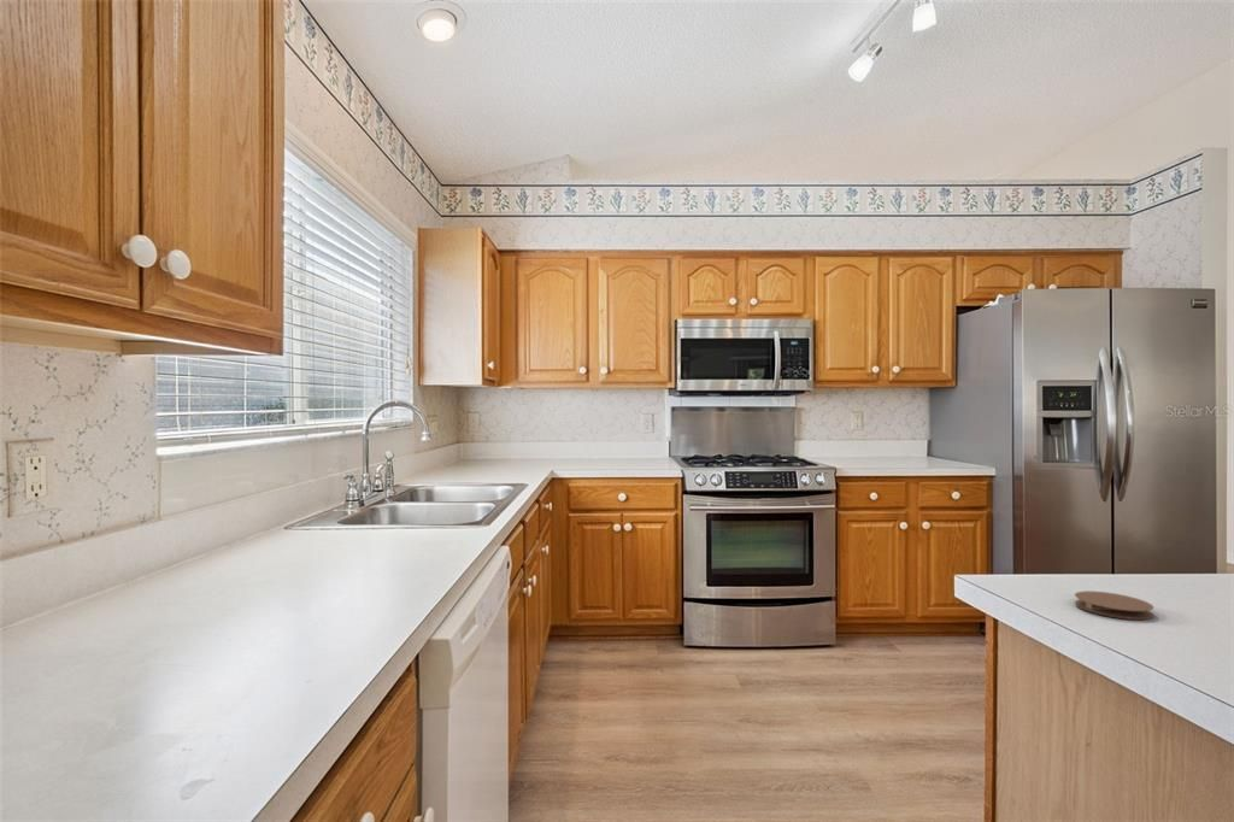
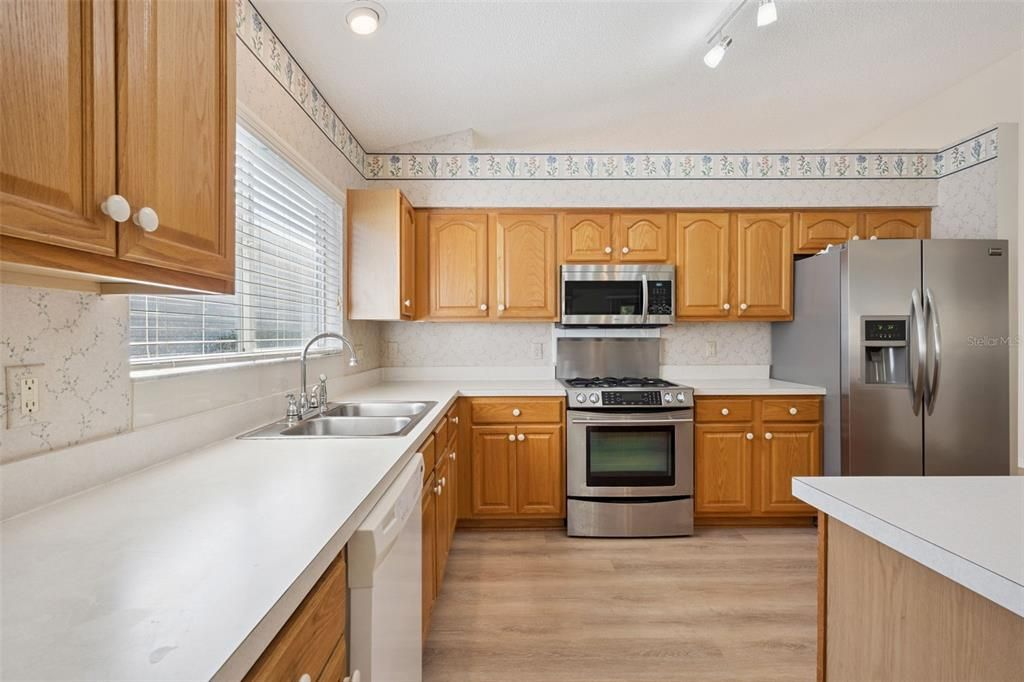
- coaster (1112, 604)
